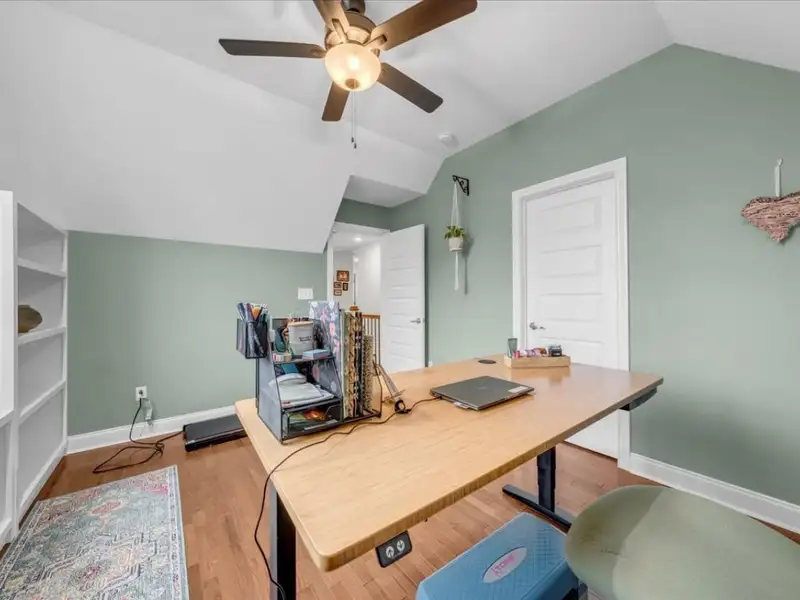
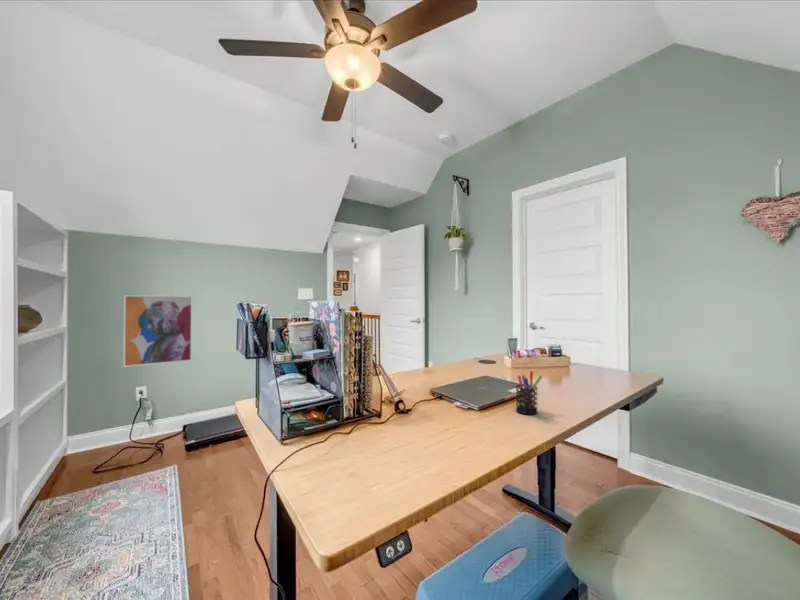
+ pen holder (529, 390)
+ wall art (159, 329)
